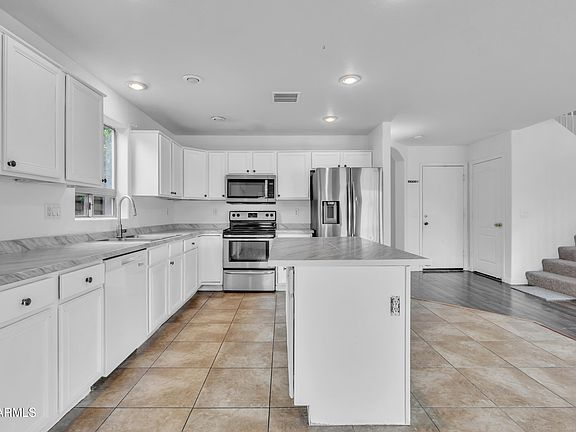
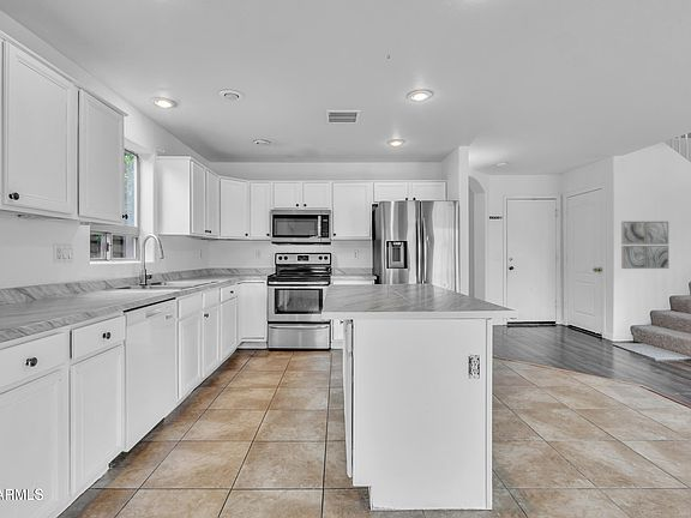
+ wall art (644, 243)
